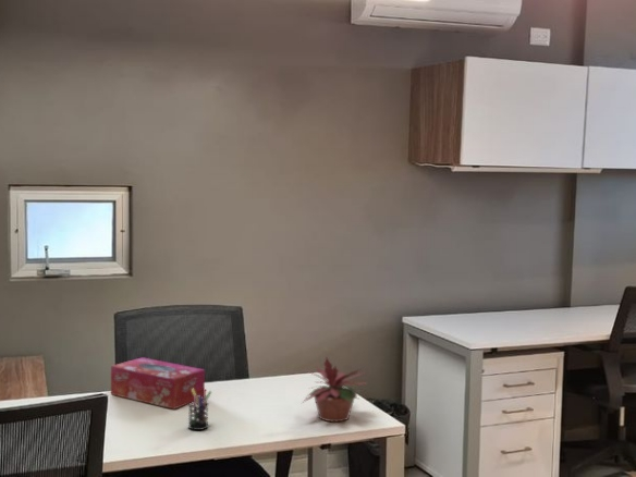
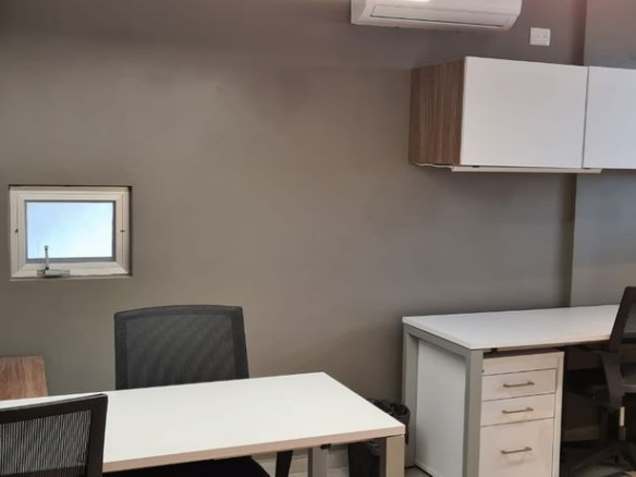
- tissue box (157, 381)
- pen holder (200, 406)
- potted plant (334, 384)
